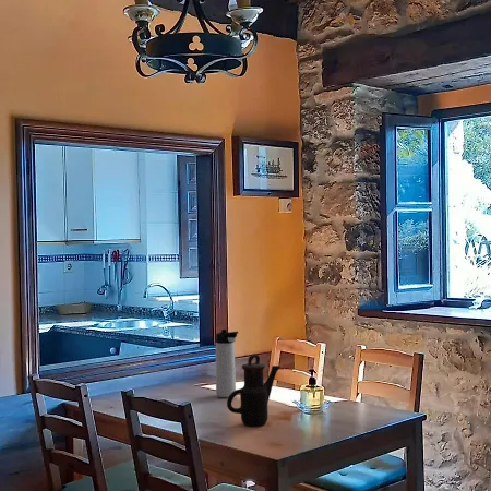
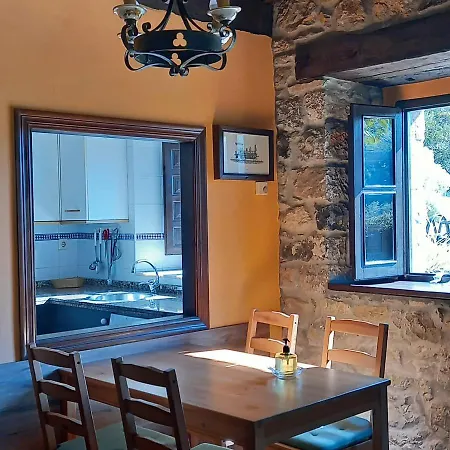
- teapot (253, 388)
- thermos bottle (227, 362)
